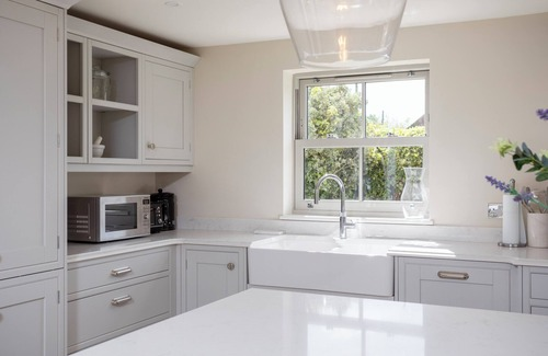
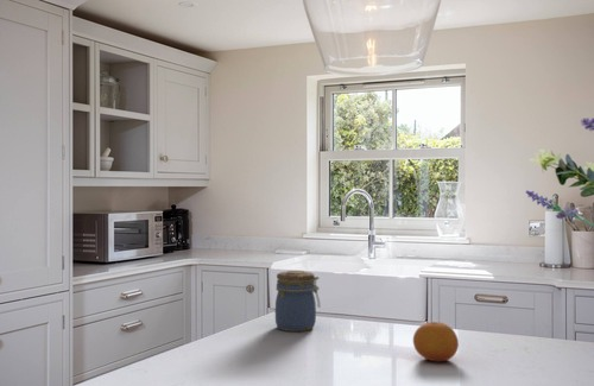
+ fruit (435, 341)
+ jar (297, 299)
